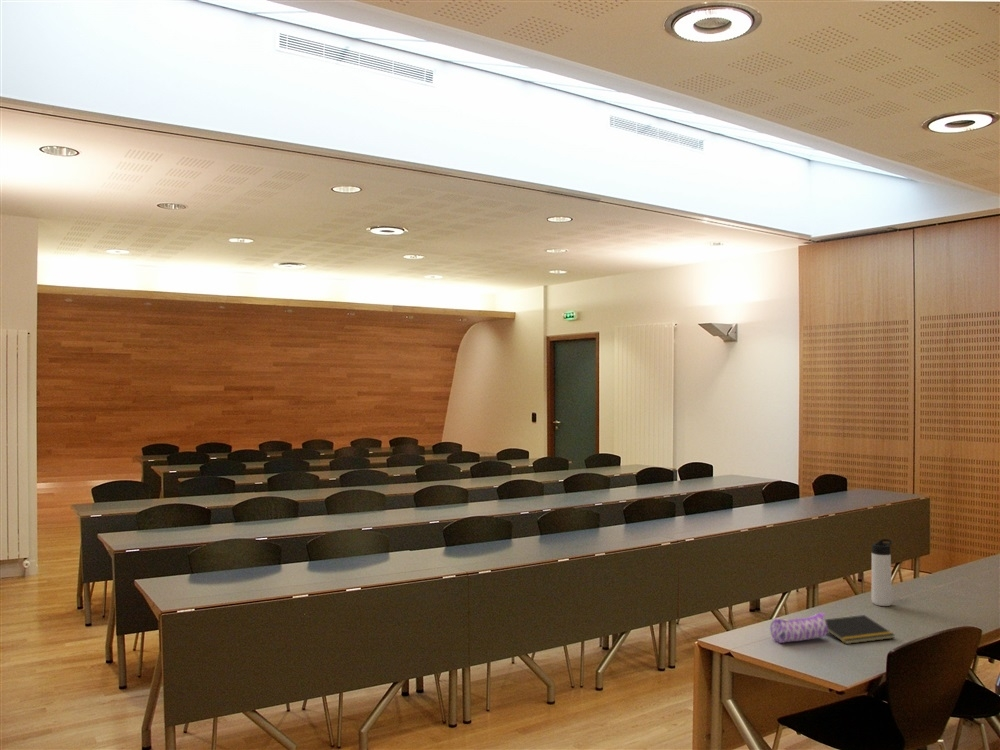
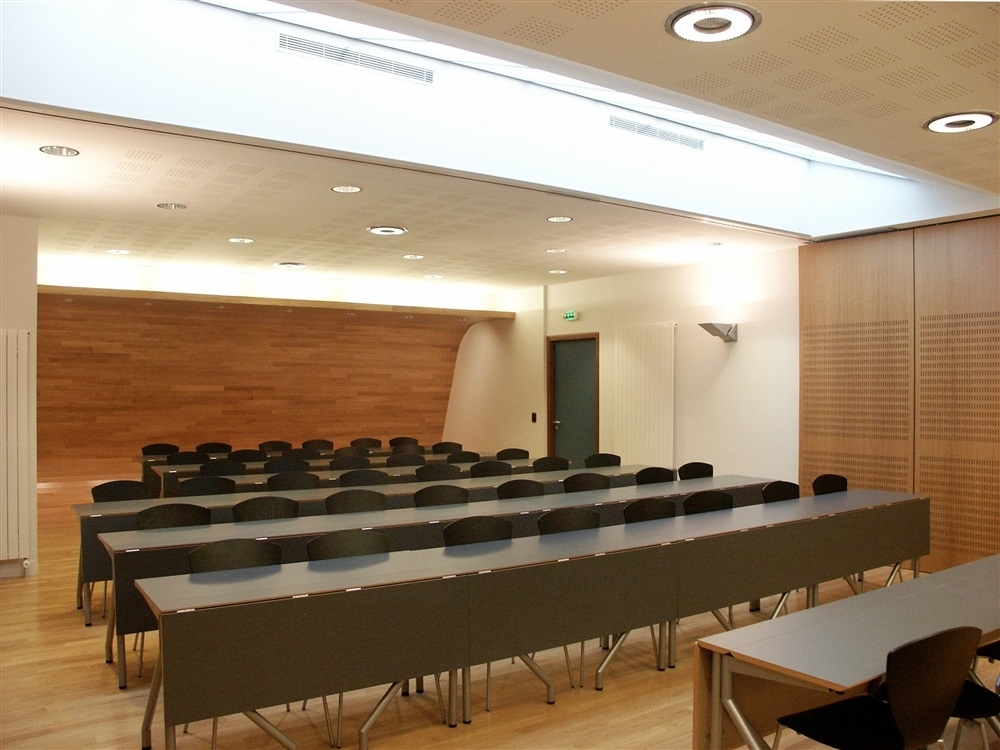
- pencil case (798, 627)
- notepad (855, 629)
- thermos bottle (883, 572)
